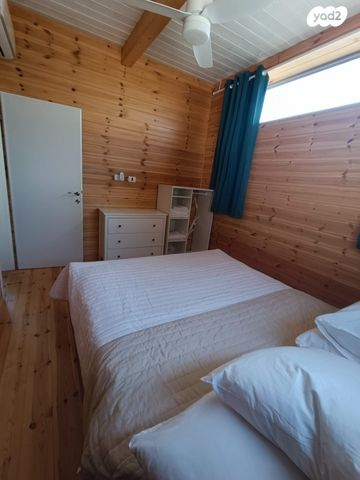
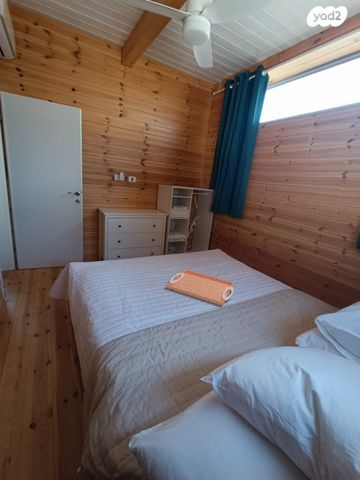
+ serving tray (201, 285)
